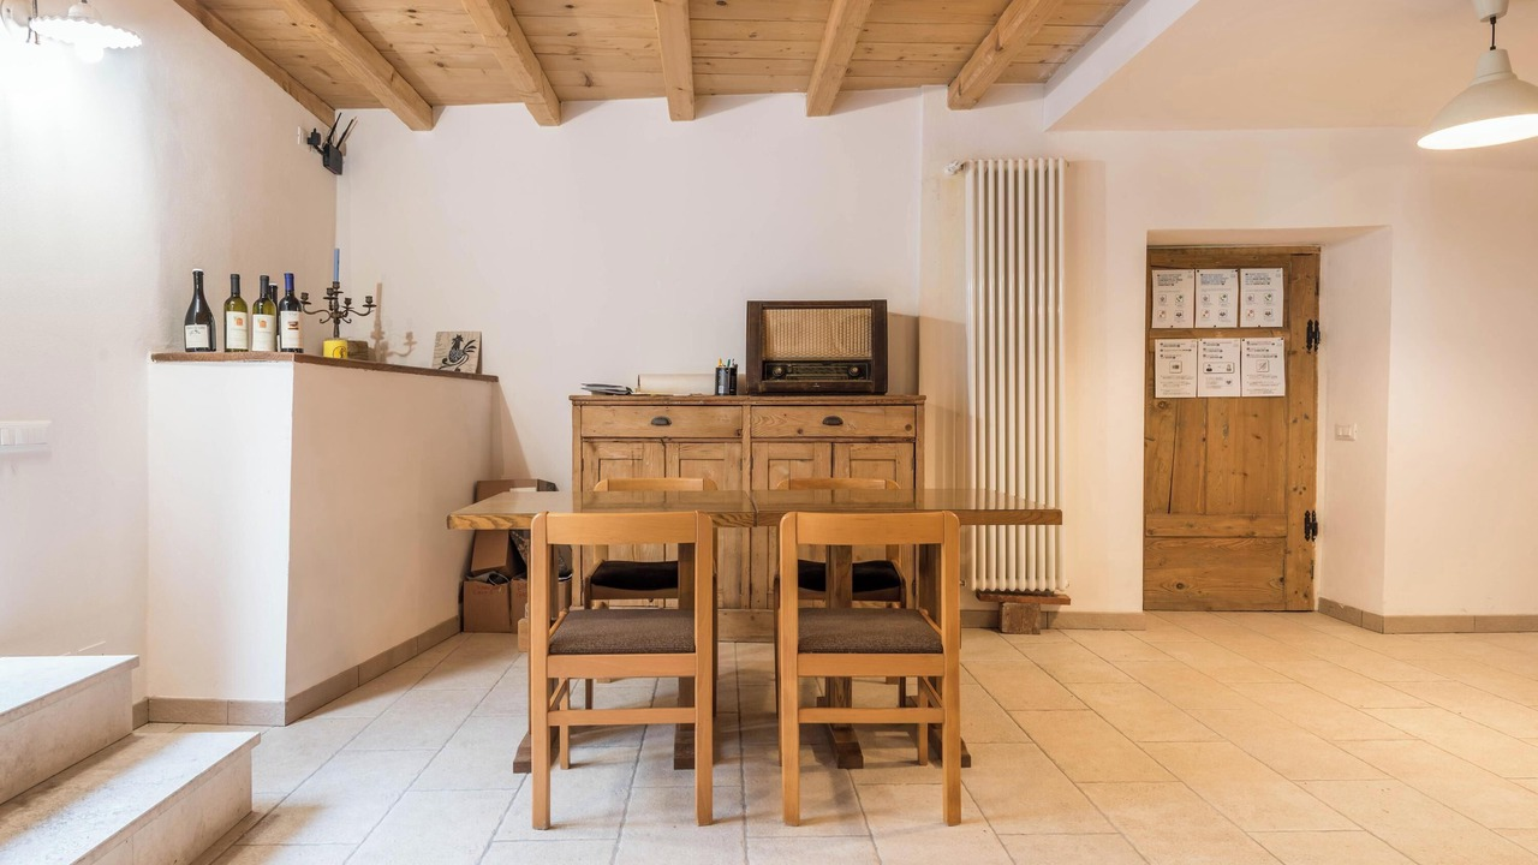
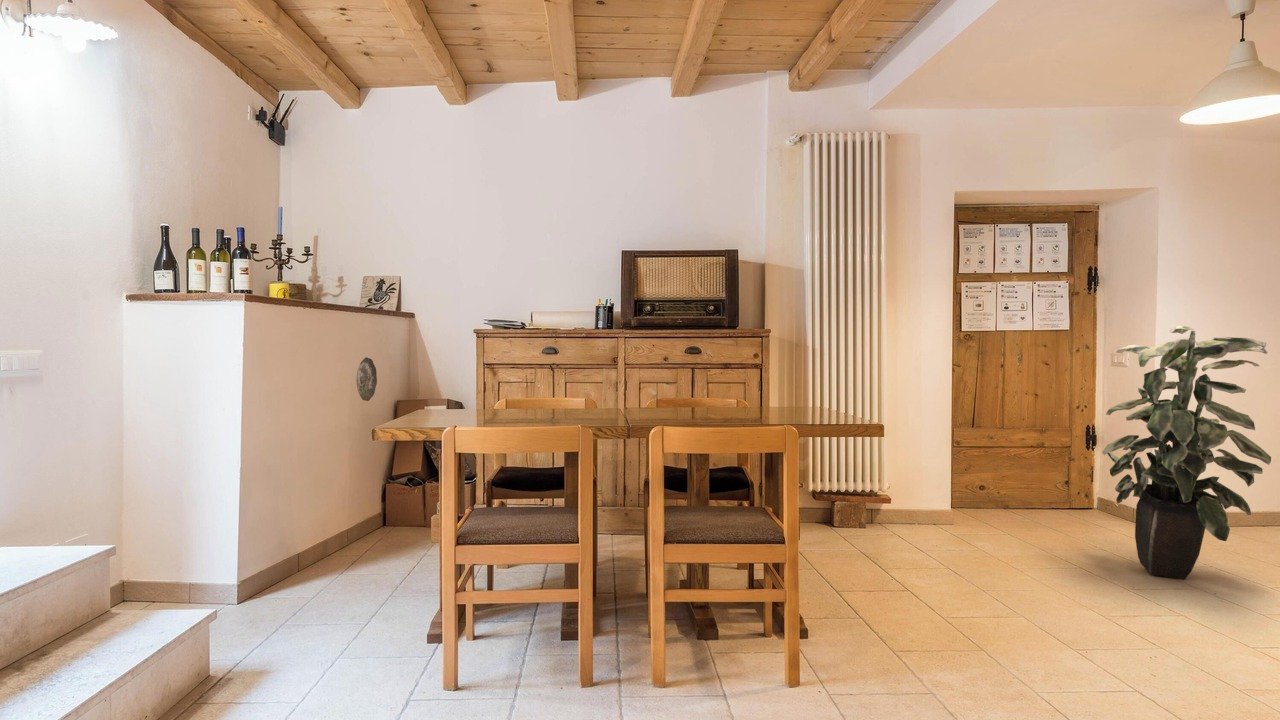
+ indoor plant (1181, 452)
+ decorative plate (365, 379)
